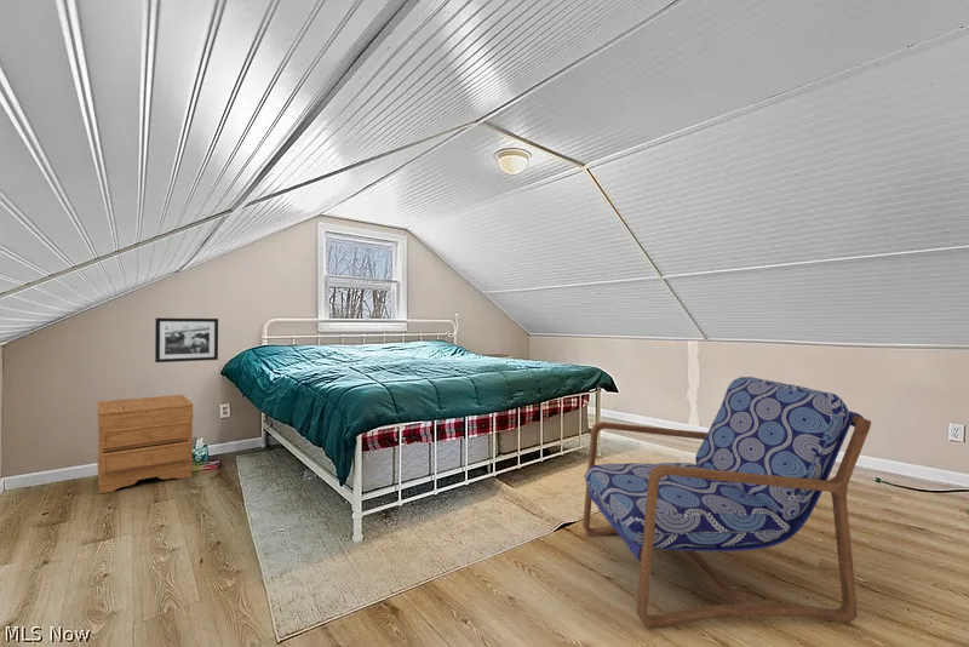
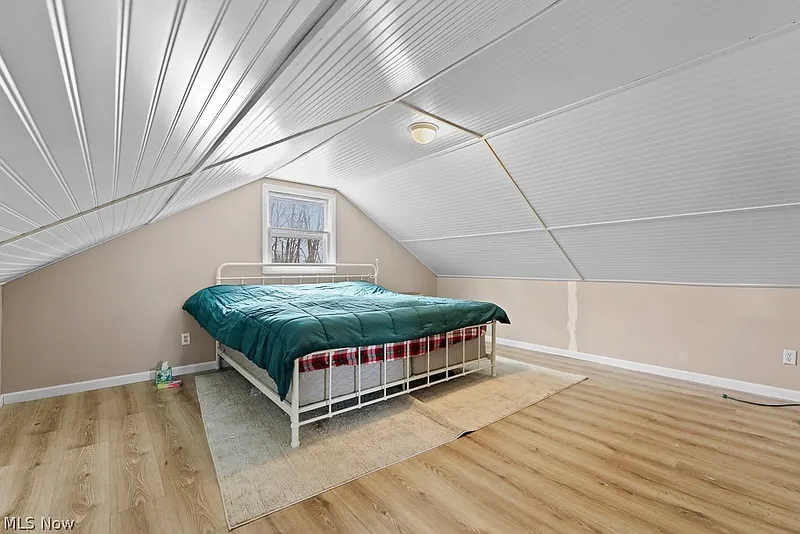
- armchair (701, 476)
- picture frame (188, 339)
- nightstand (144, 440)
